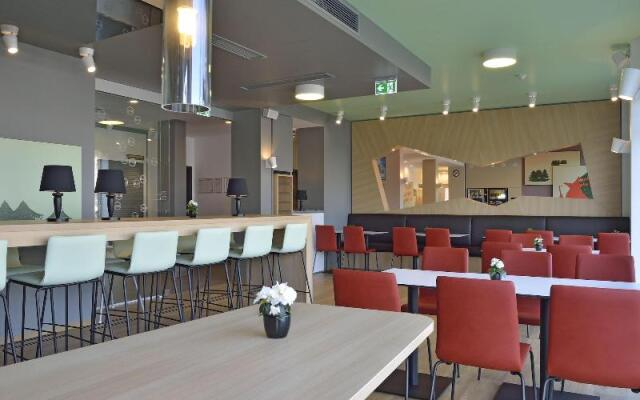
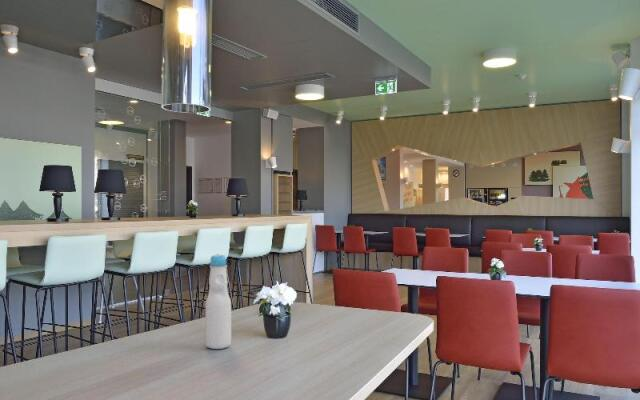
+ bottle (218, 300)
